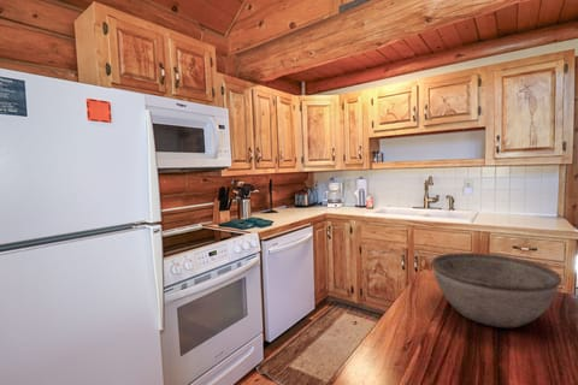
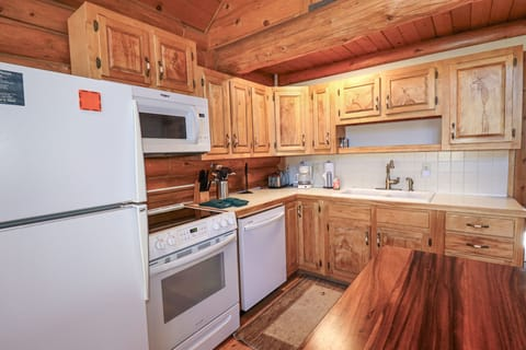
- bowl (489, 290)
